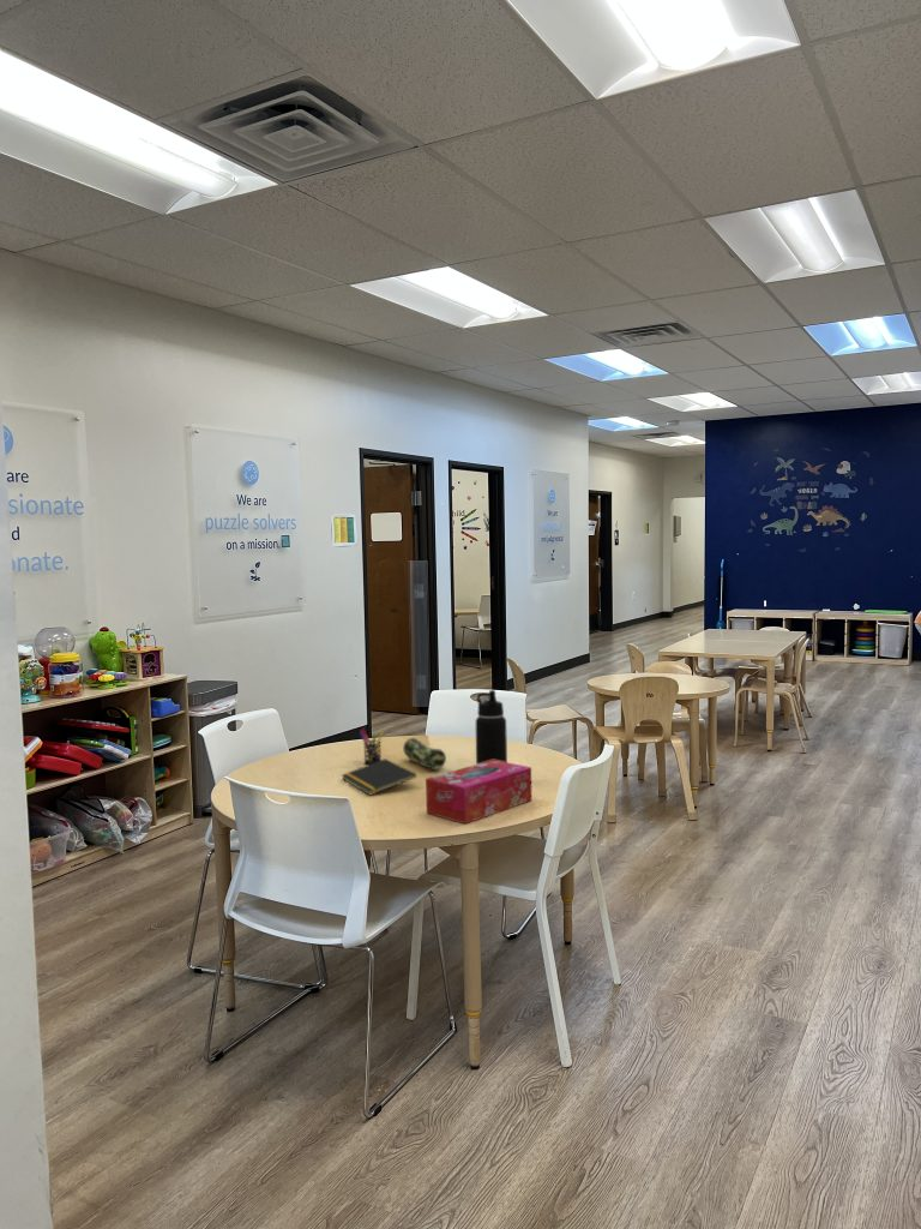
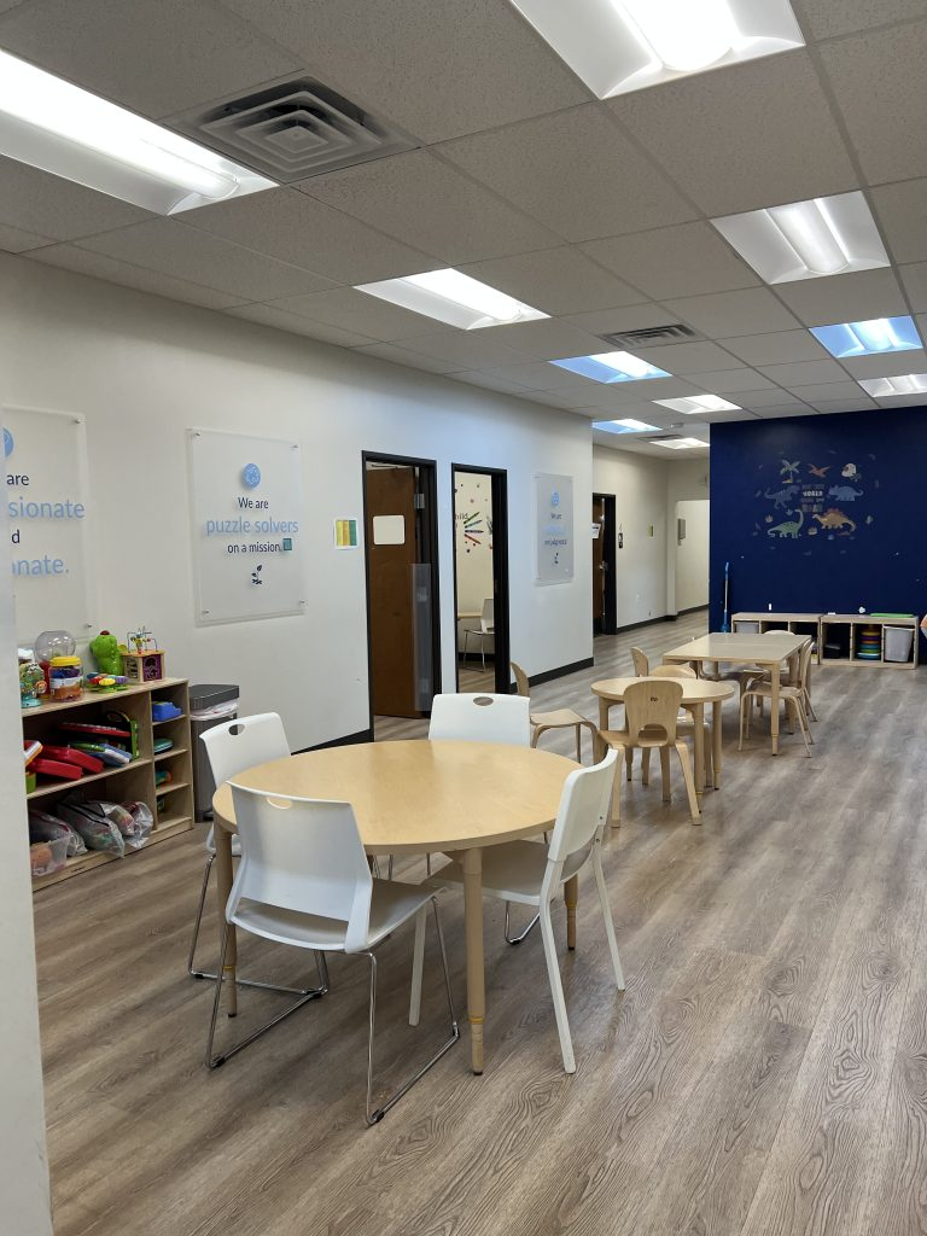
- pencil case (425, 754)
- water bottle (489, 733)
- notepad (378, 775)
- tissue box (480, 790)
- pen holder (372, 745)
